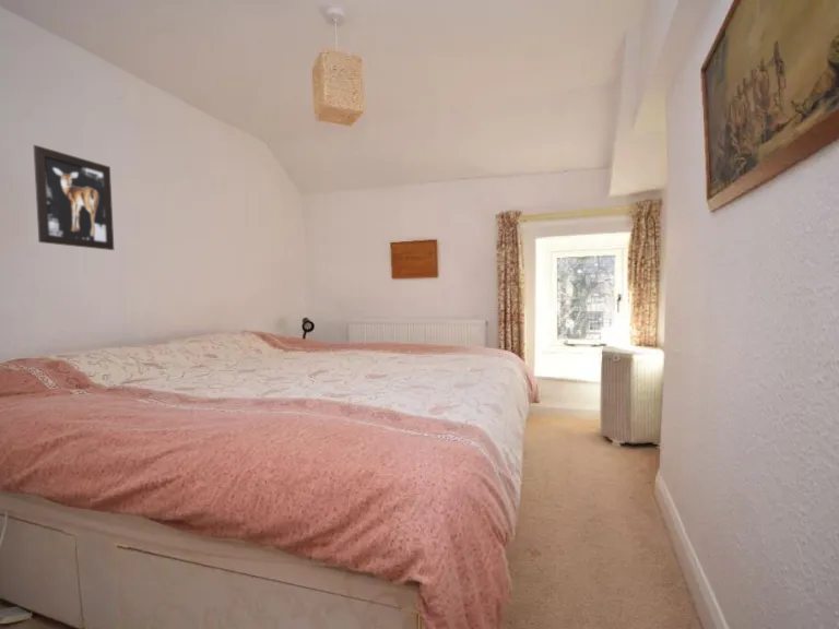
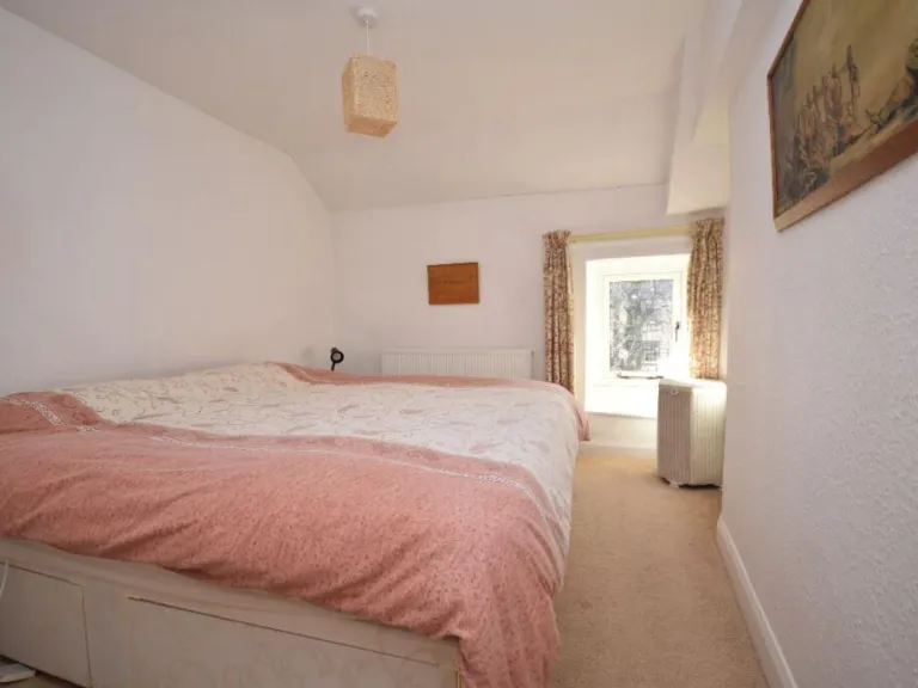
- wall art (76, 201)
